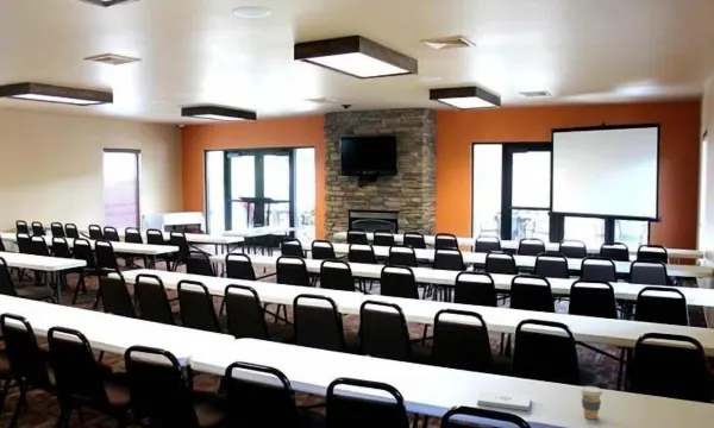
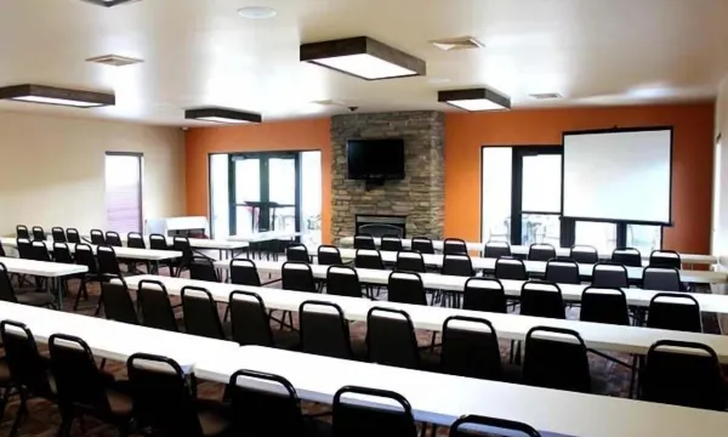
- coffee cup (590, 402)
- notepad (503, 399)
